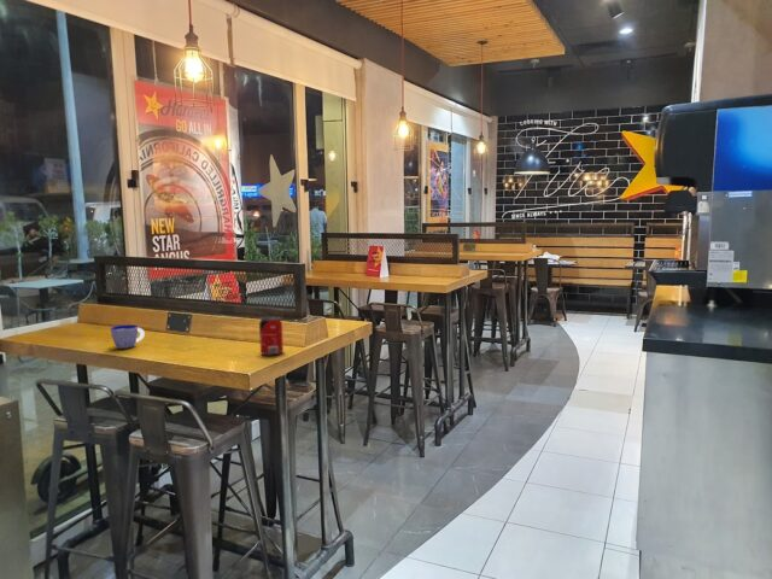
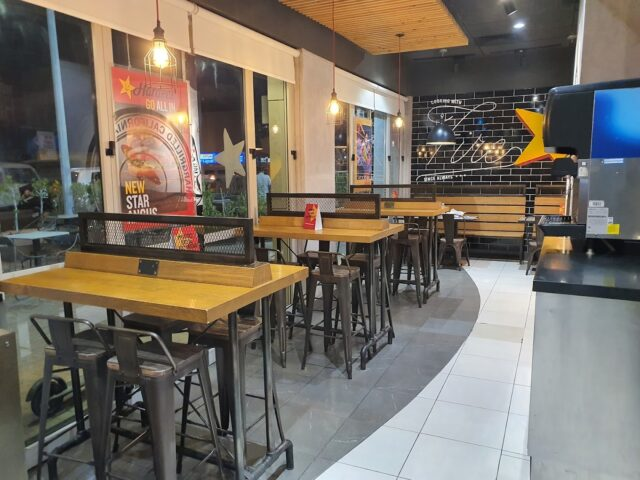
- cup (128, 335)
- pop (270, 335)
